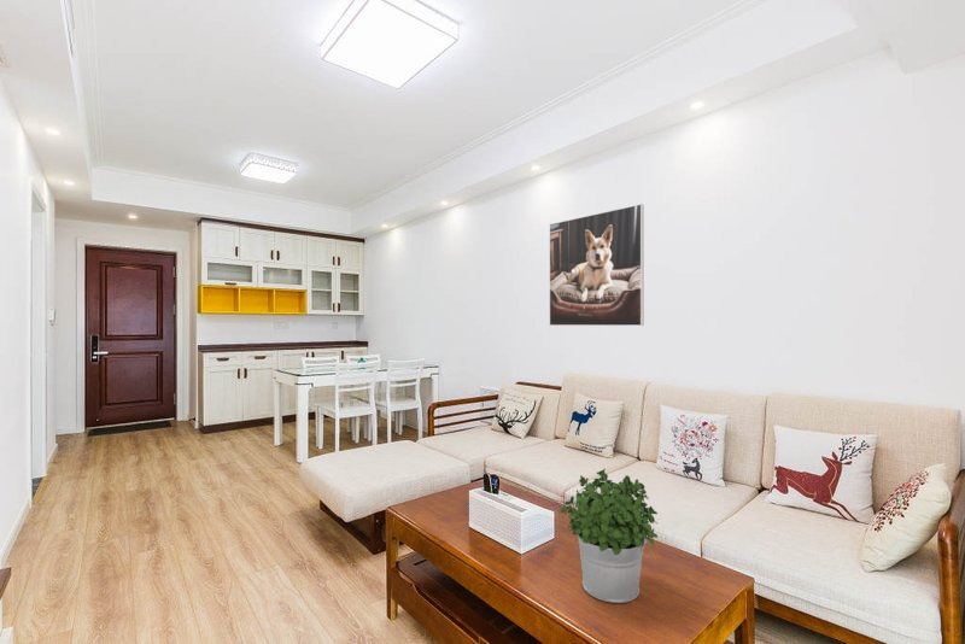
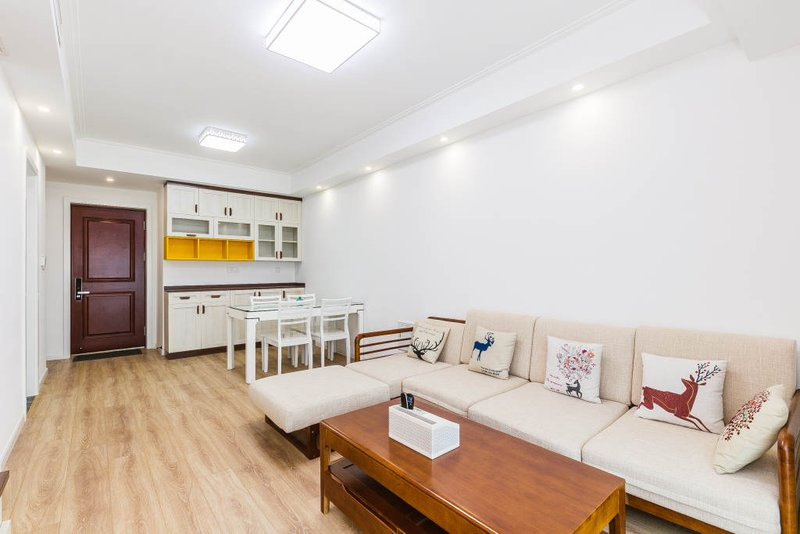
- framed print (592, 270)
- potted plant (608, 528)
